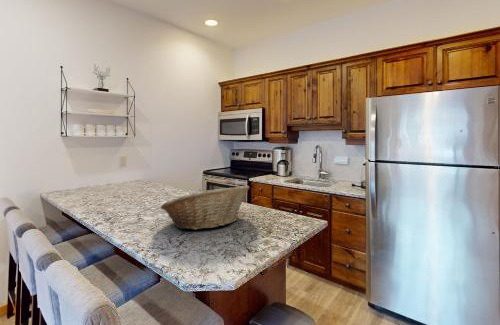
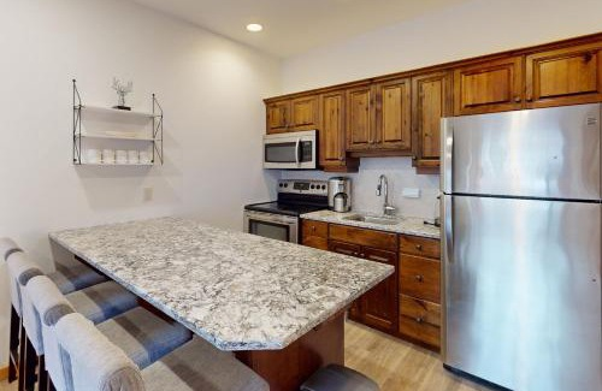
- fruit basket (208, 204)
